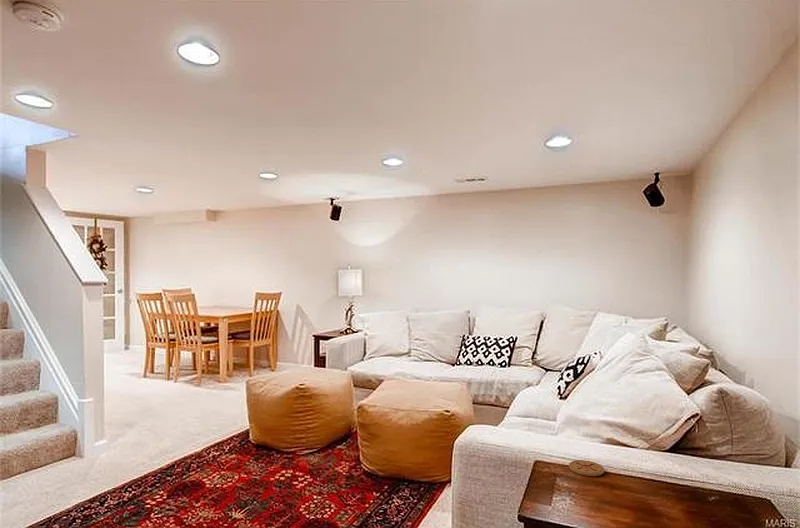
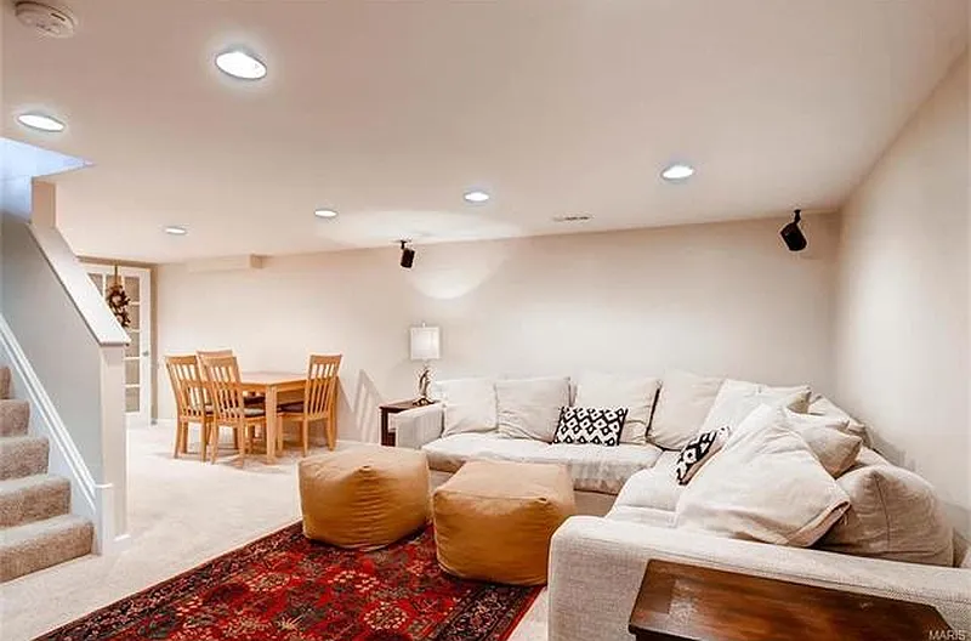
- coaster (586, 467)
